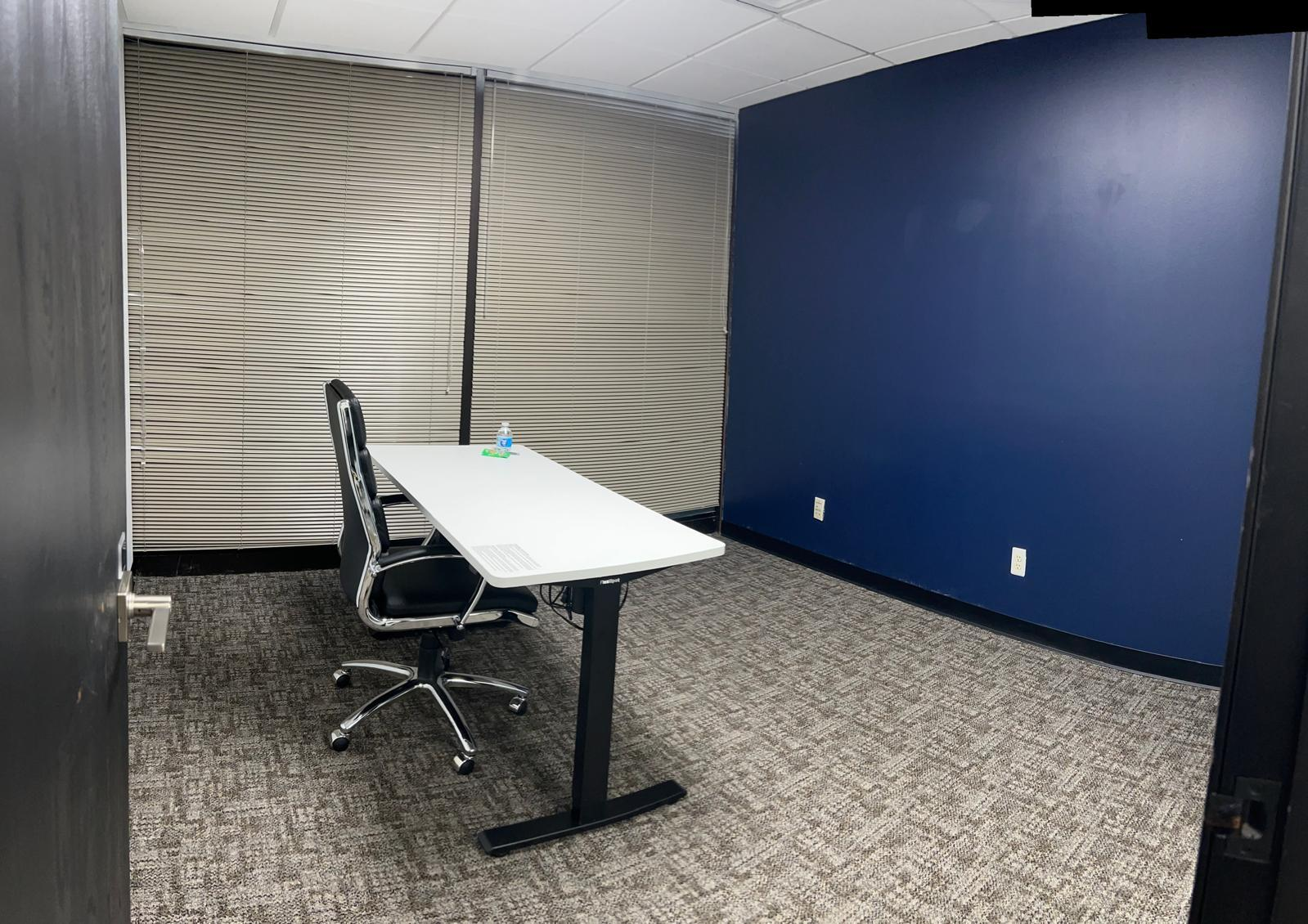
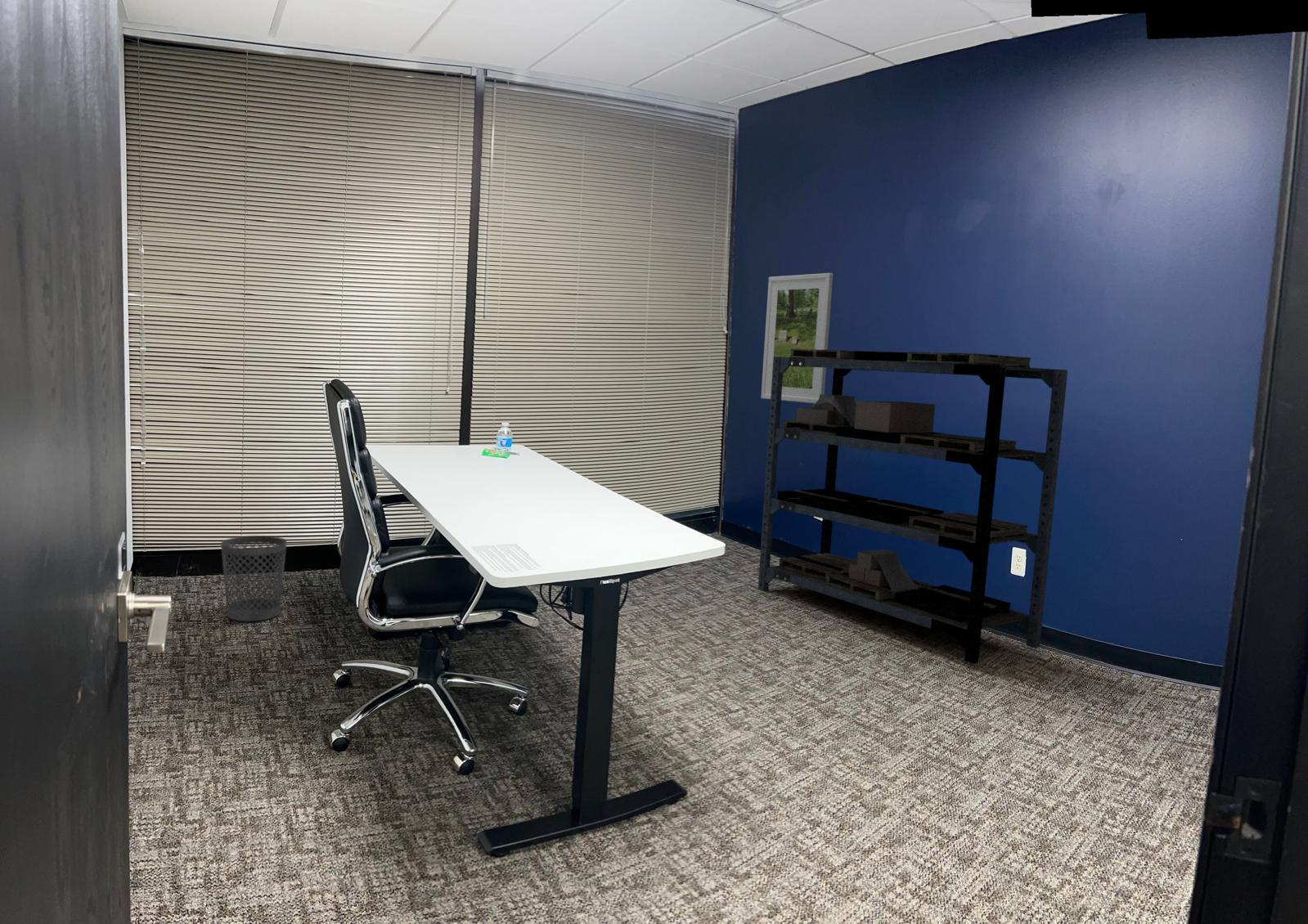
+ wastebasket (254, 578)
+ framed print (795, 339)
+ shelving unit (892, 500)
